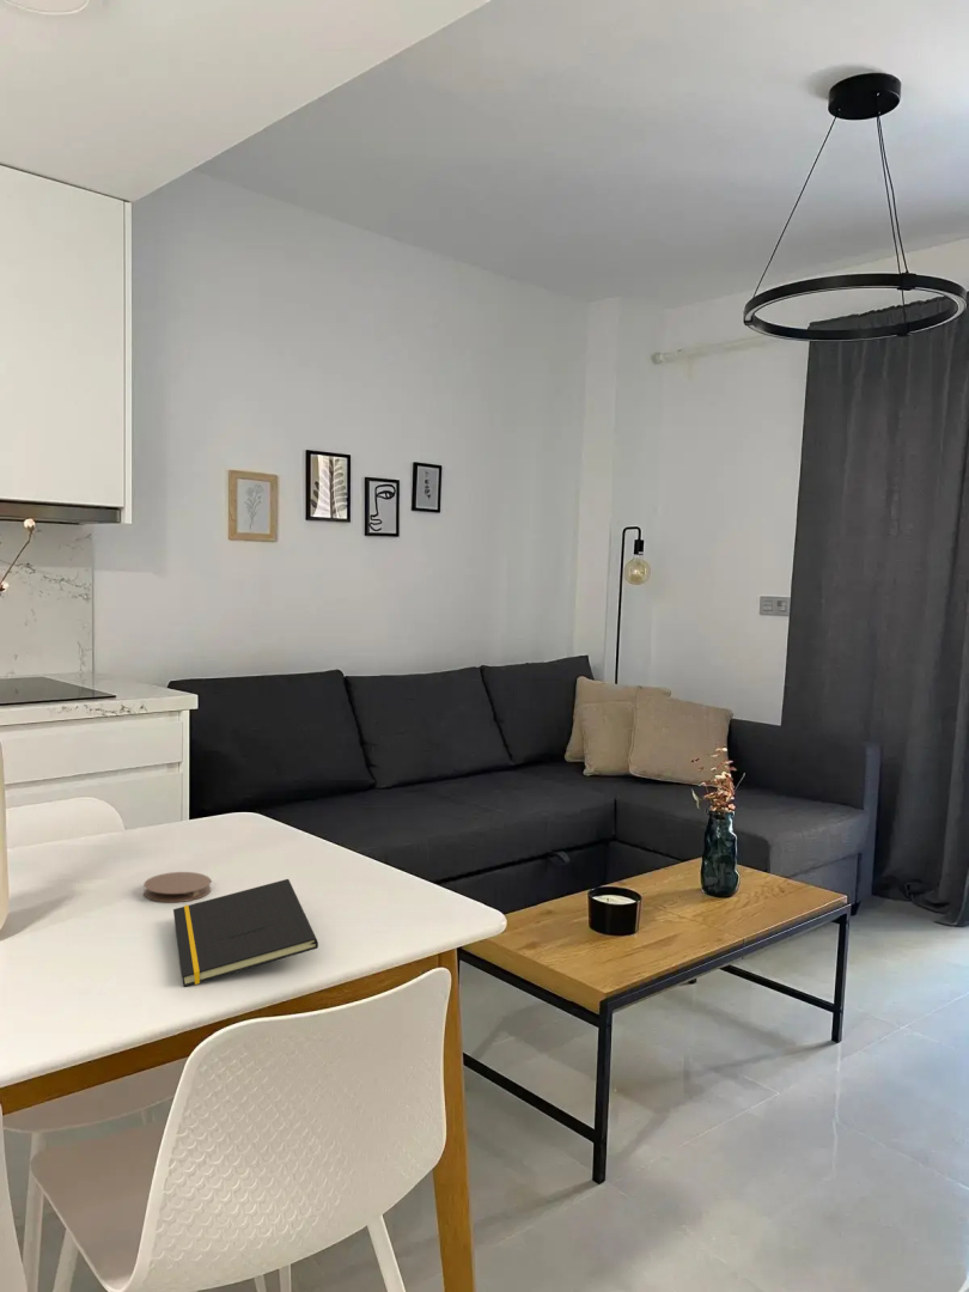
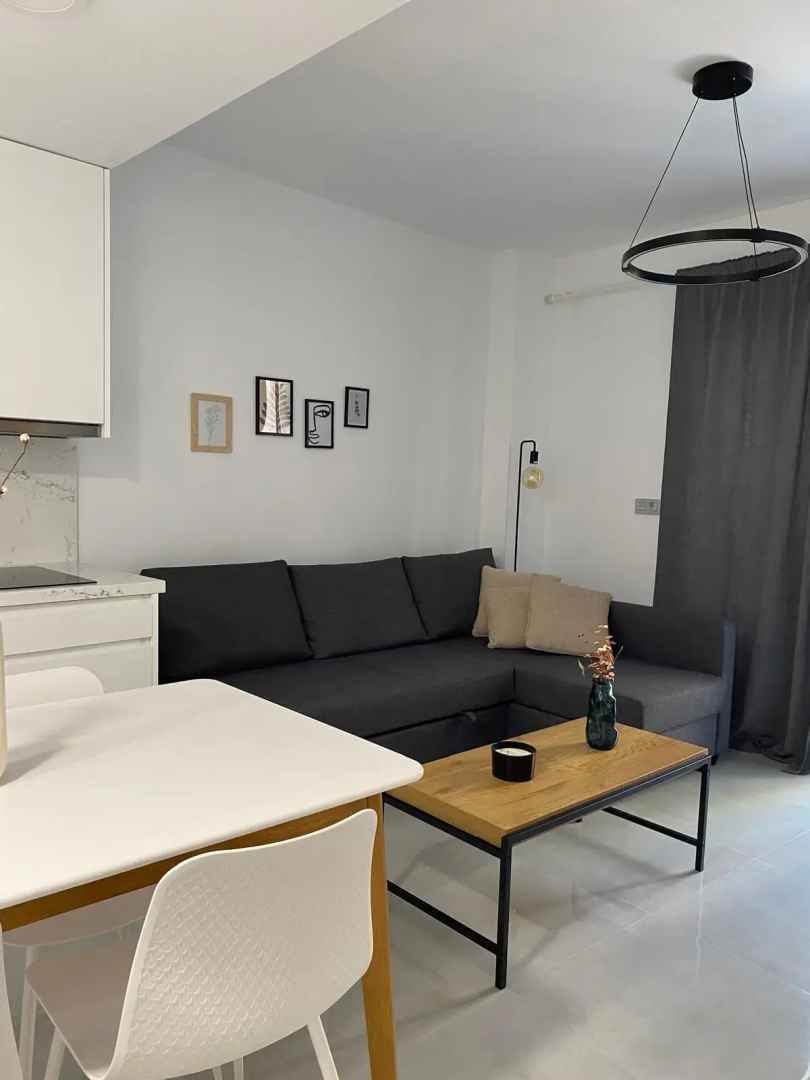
- coaster (177, 886)
- notepad (240, 927)
